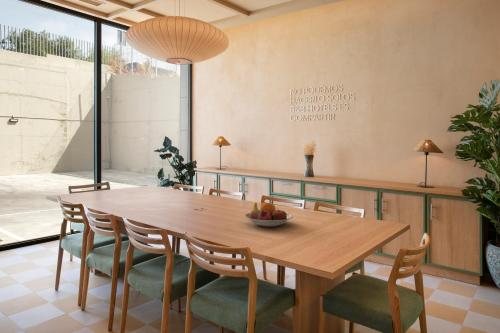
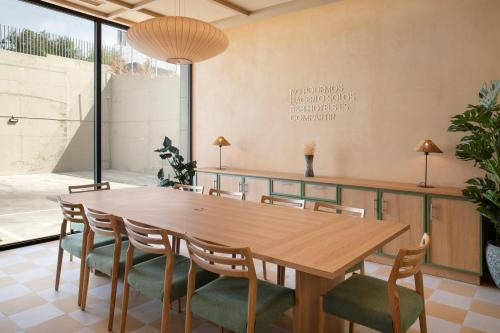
- fruit bowl (268, 214)
